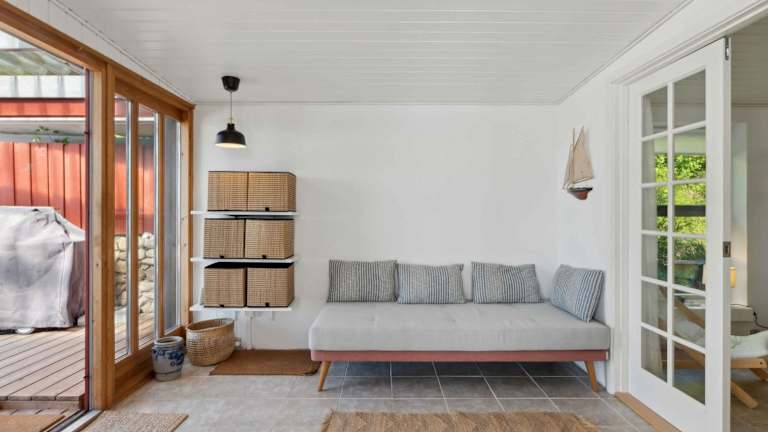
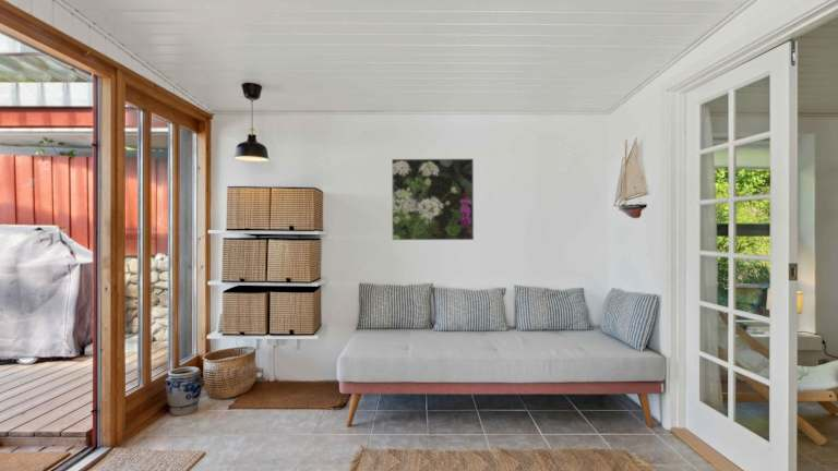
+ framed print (432, 200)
